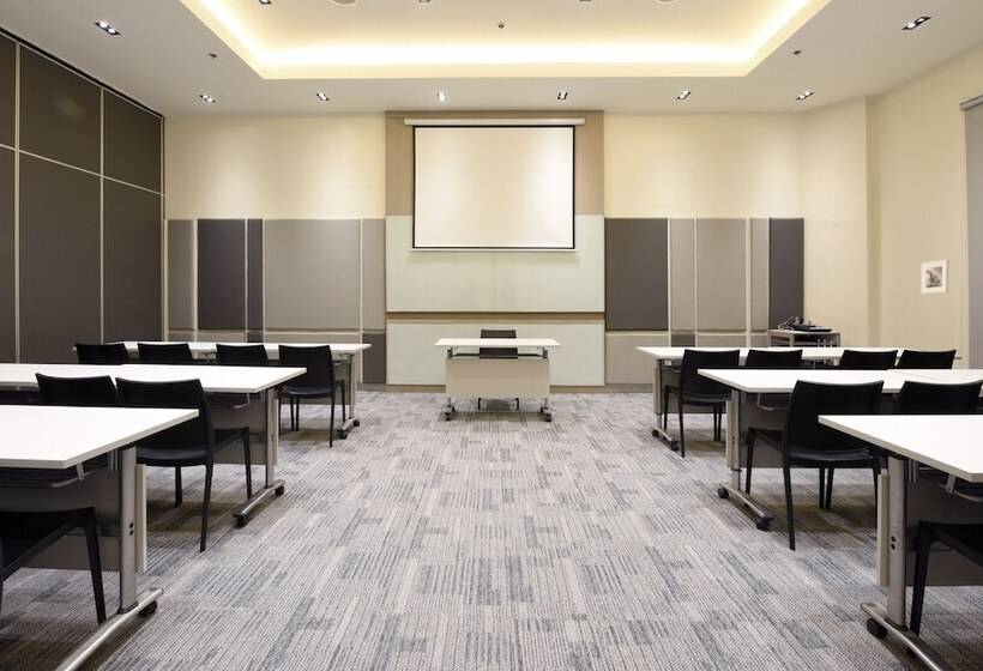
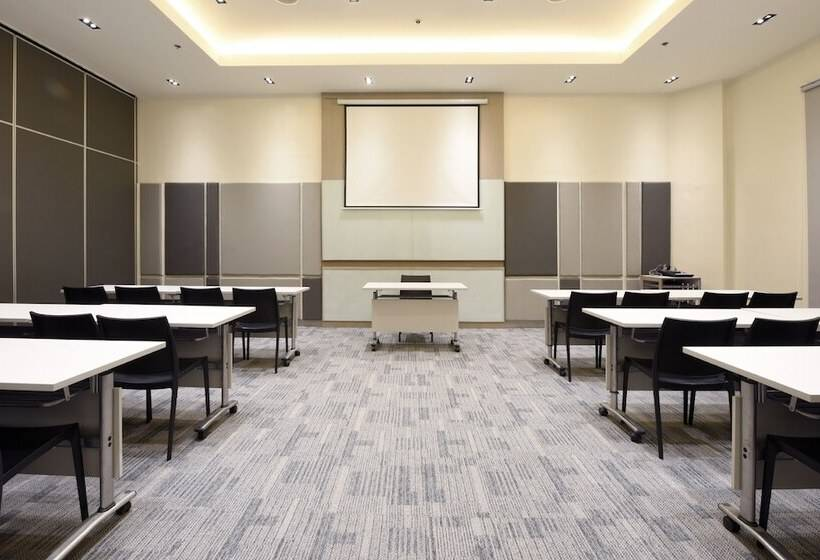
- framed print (934, 277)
